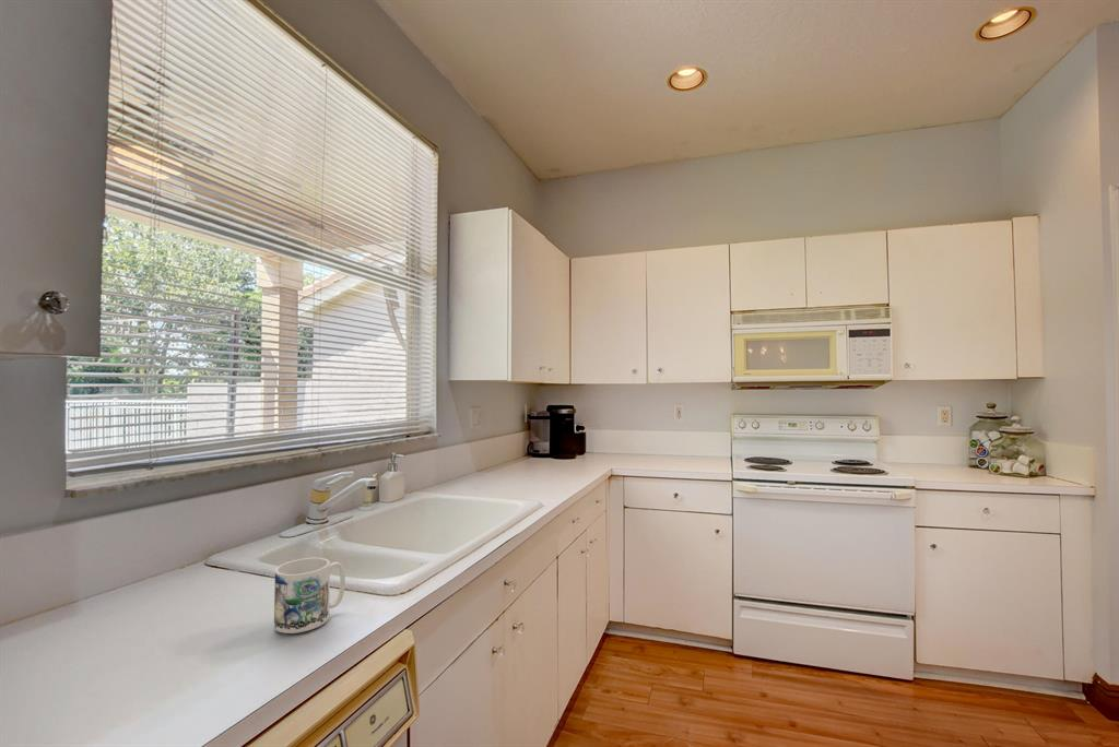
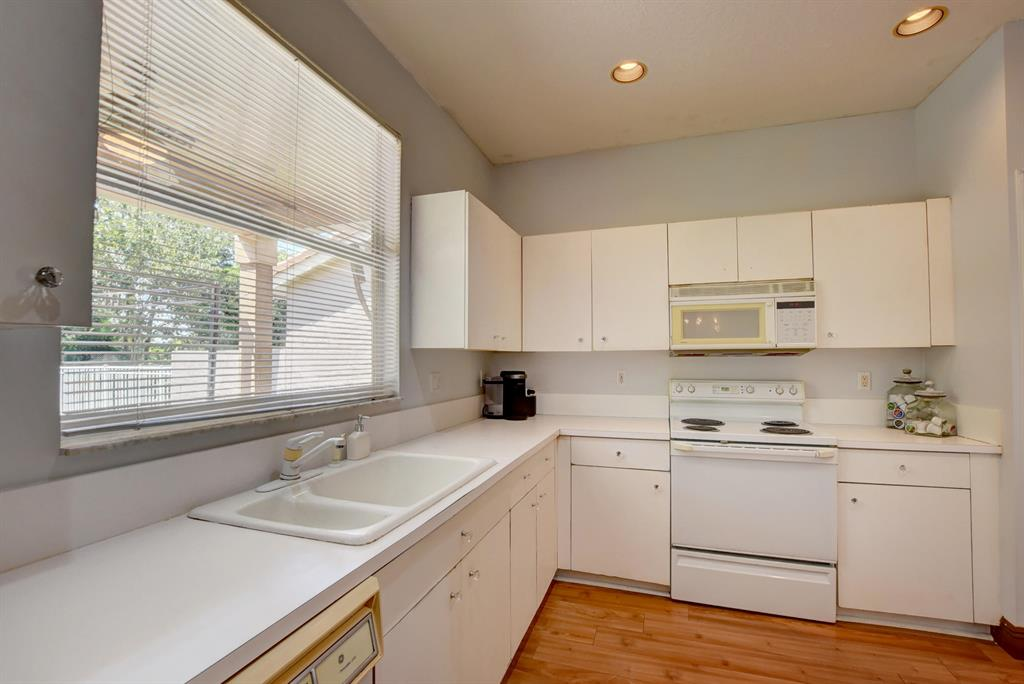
- mug (311, 591)
